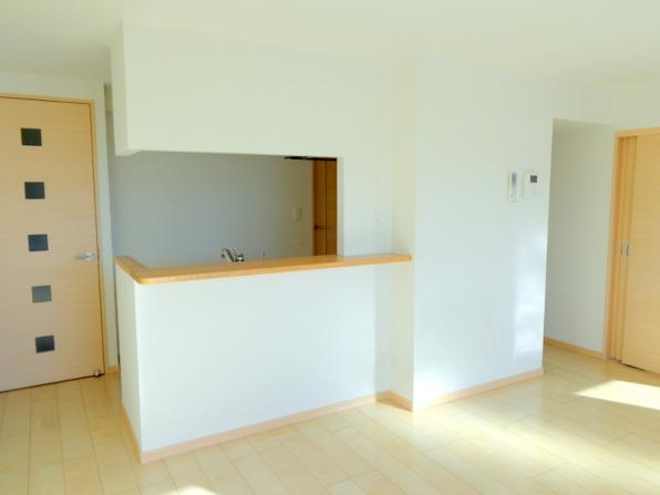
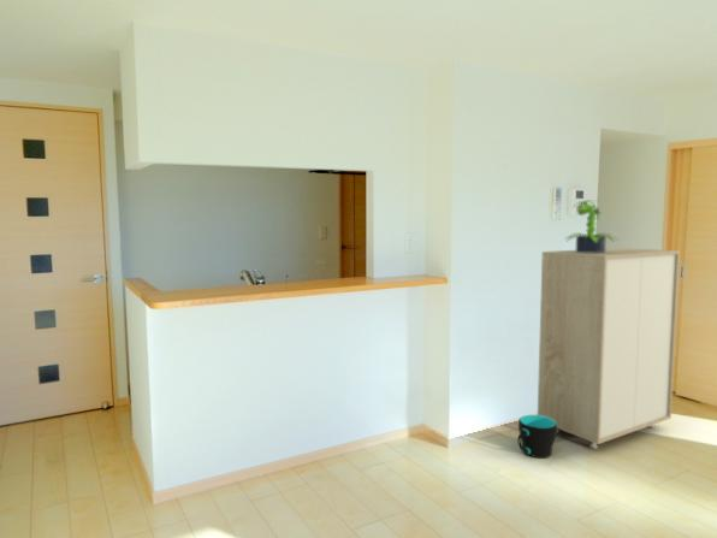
+ storage cabinet (605, 341)
+ potted plant (589, 225)
+ cup sleeve (533, 437)
